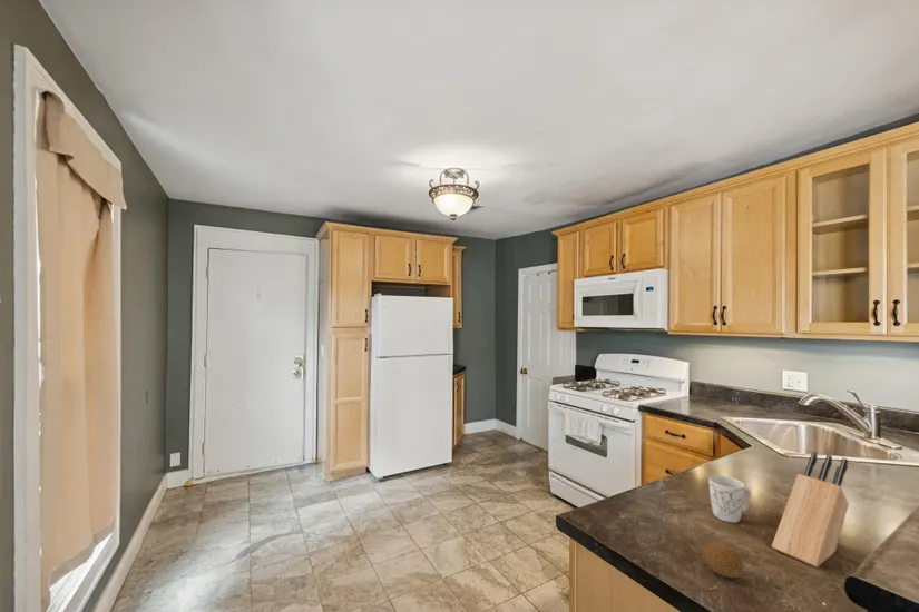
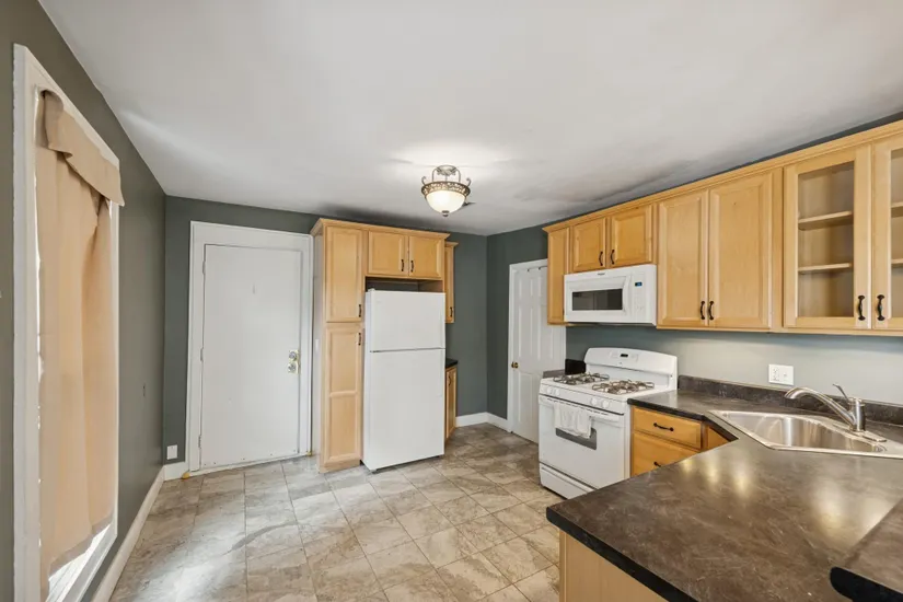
- knife block (813, 502)
- fruit (722, 559)
- mug (731, 499)
